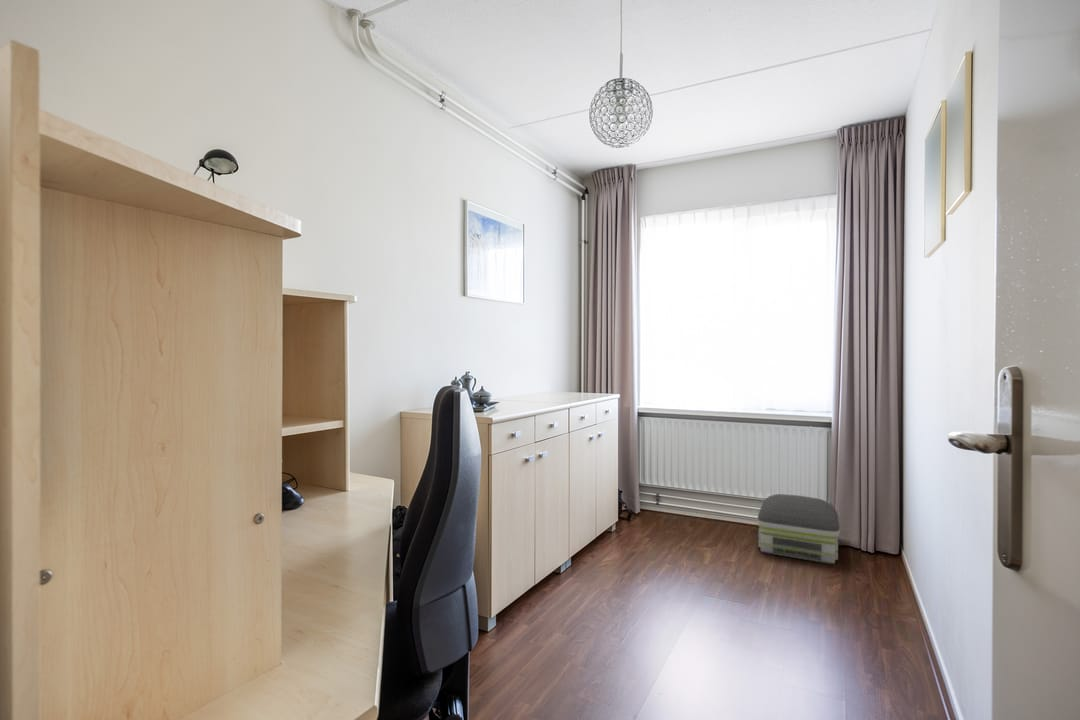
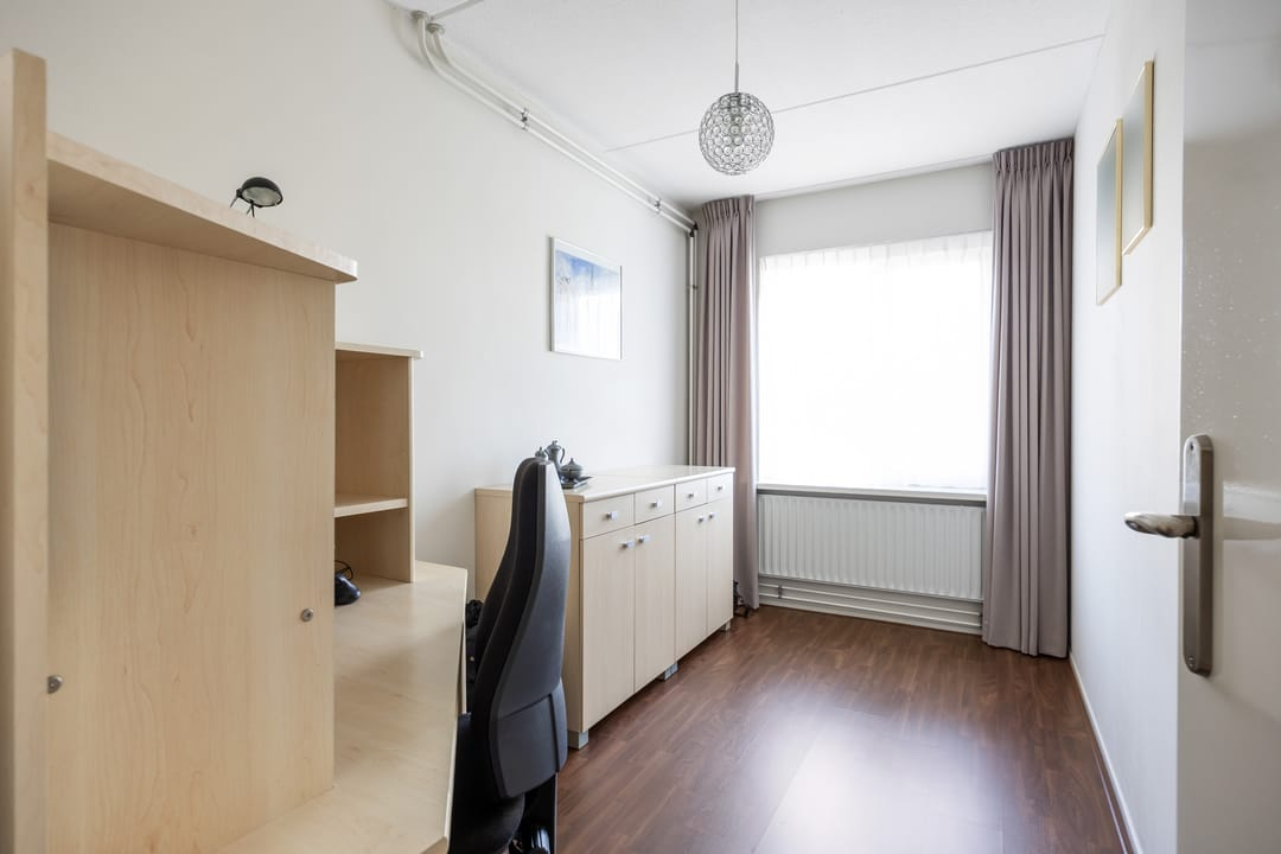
- air purifier (798, 522)
